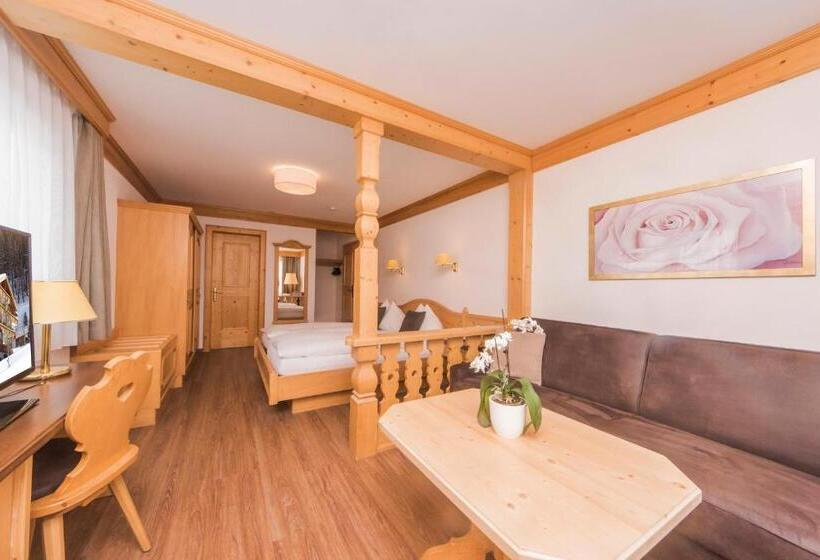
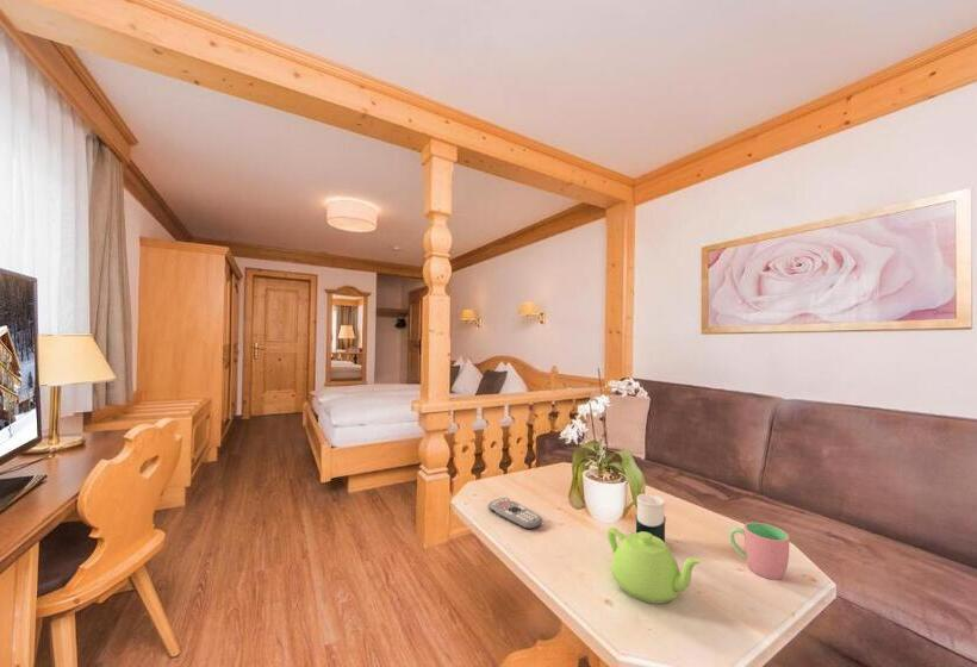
+ remote control (515, 512)
+ teapot (649, 562)
+ cup (758, 548)
+ cup (647, 522)
